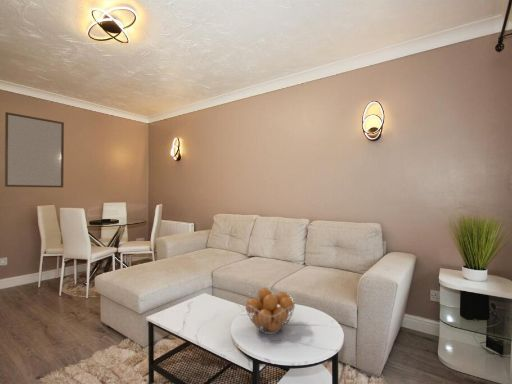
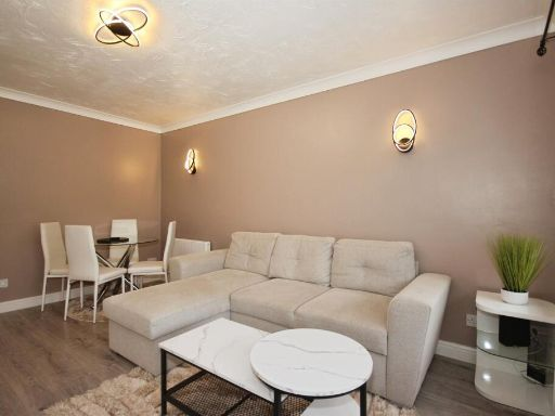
- fruit basket (269, 310)
- home mirror (36, 152)
